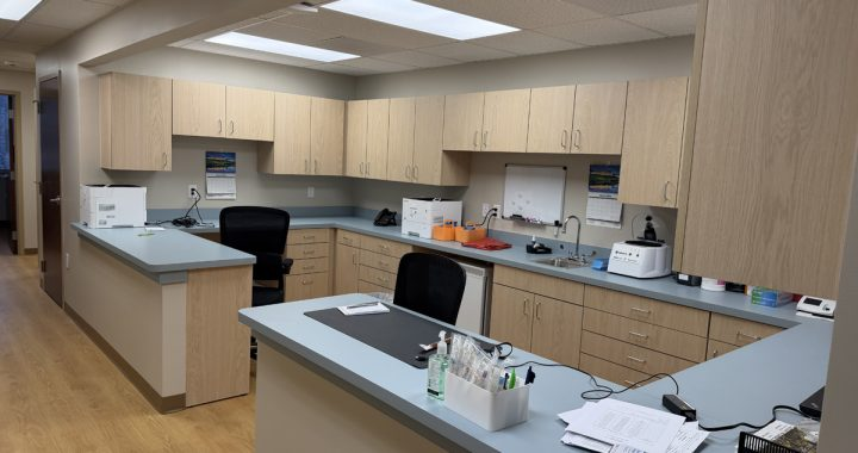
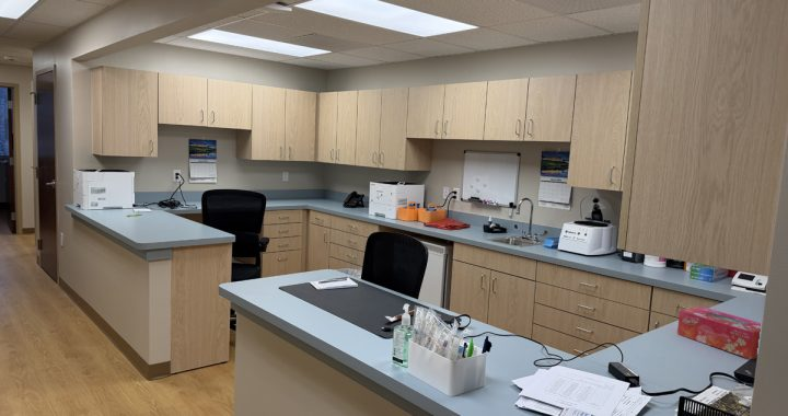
+ tissue box (725, 331)
